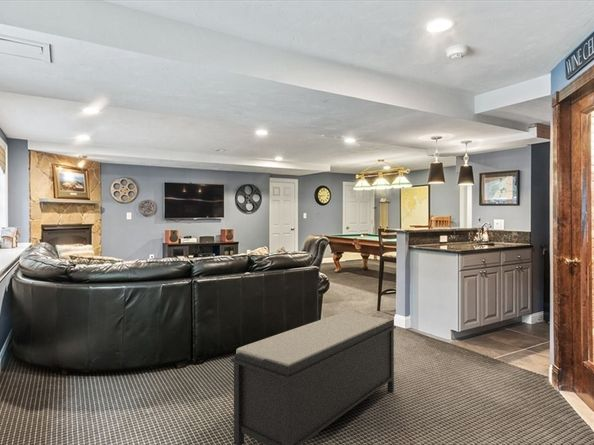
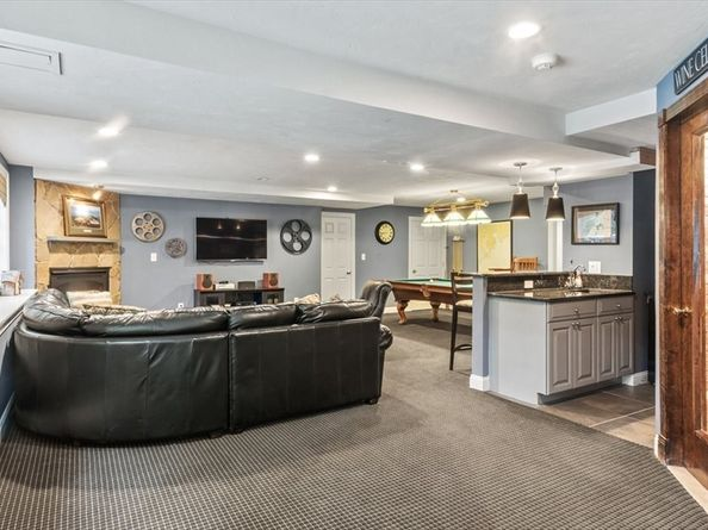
- bench (324, 373)
